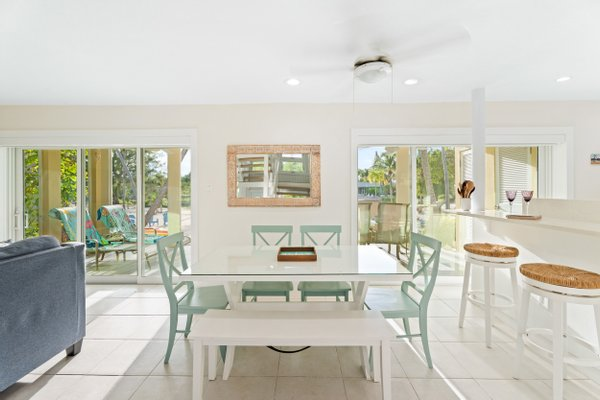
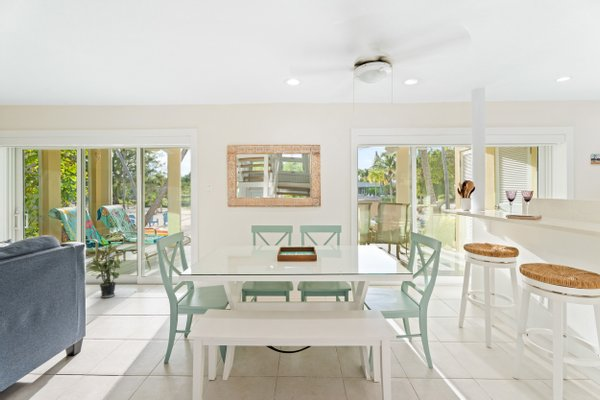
+ potted plant (107, 270)
